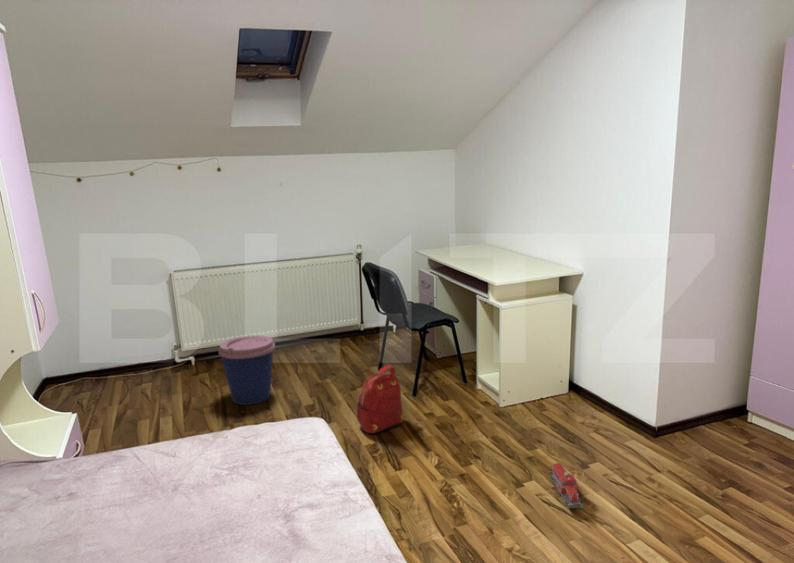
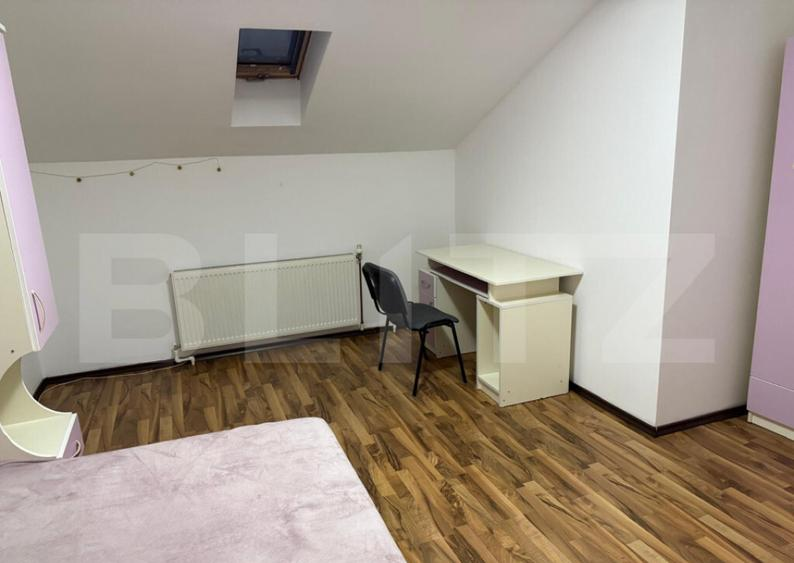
- coffee cup (249, 370)
- toy train (565, 483)
- backpack (381, 394)
